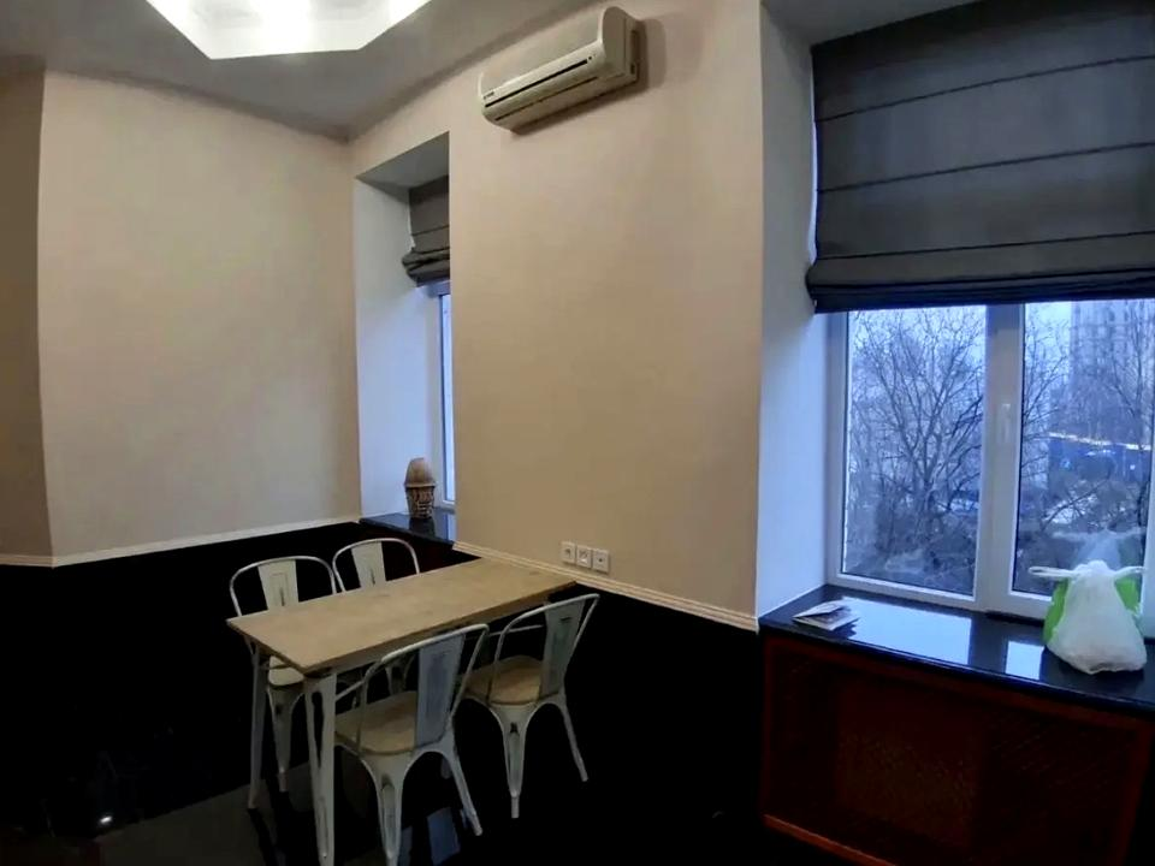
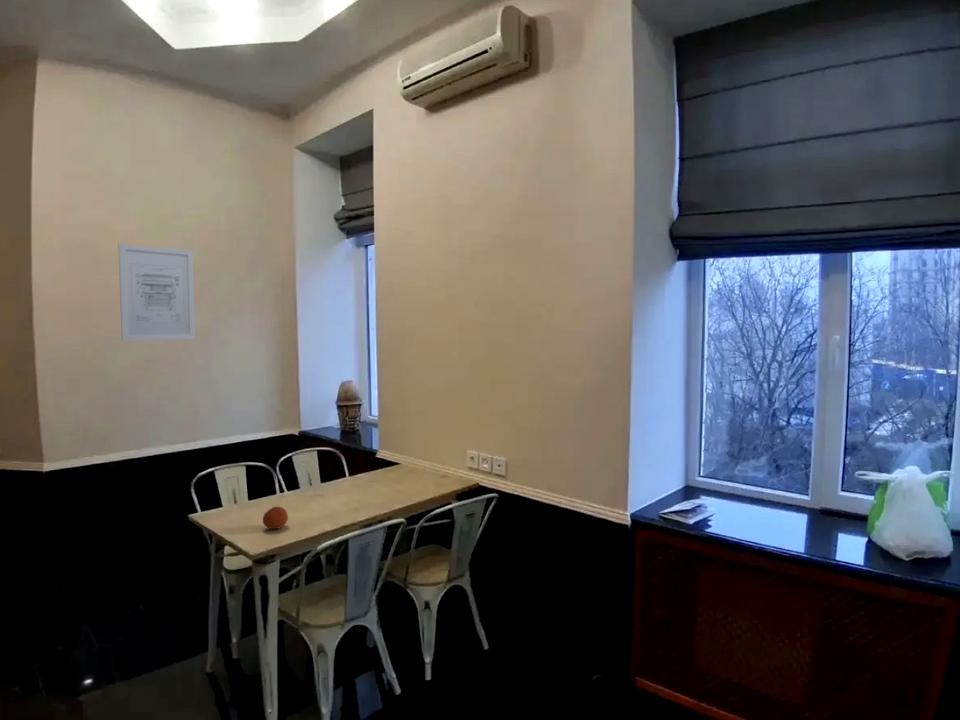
+ fruit (275, 517)
+ wall art (158, 293)
